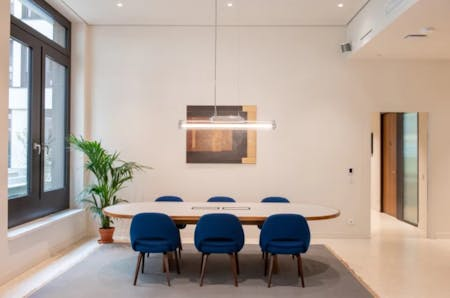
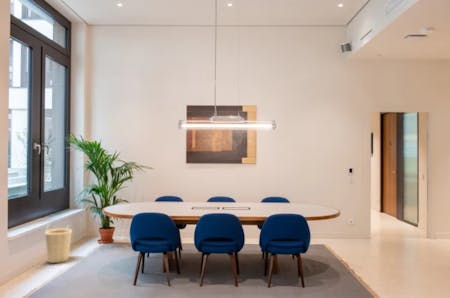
+ basket (58, 242)
